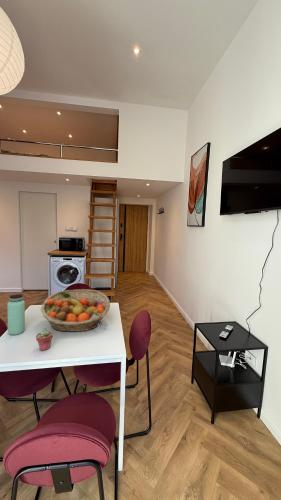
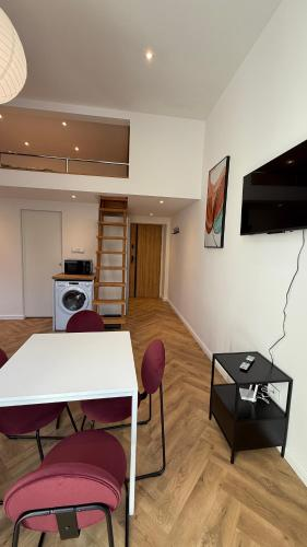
- fruit basket (76, 309)
- potted succulent (44, 338)
- bottle (16, 313)
